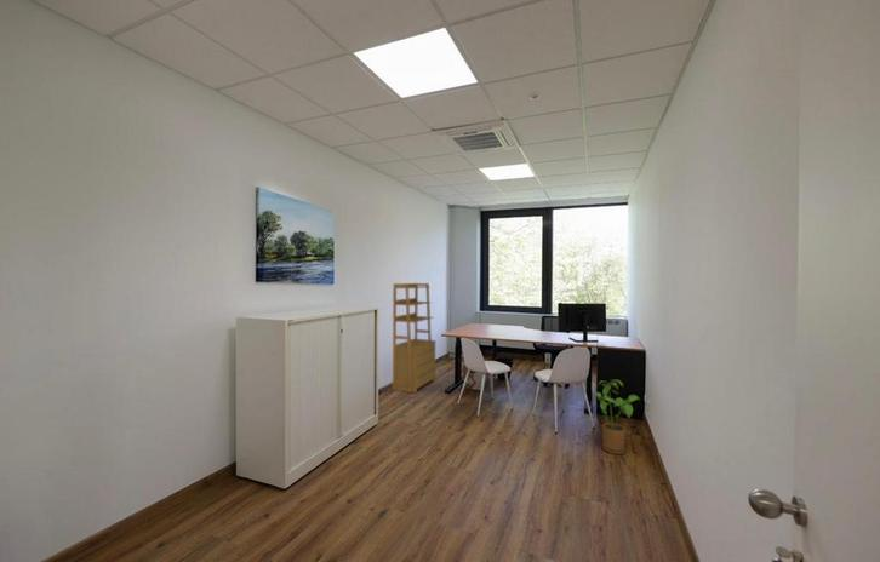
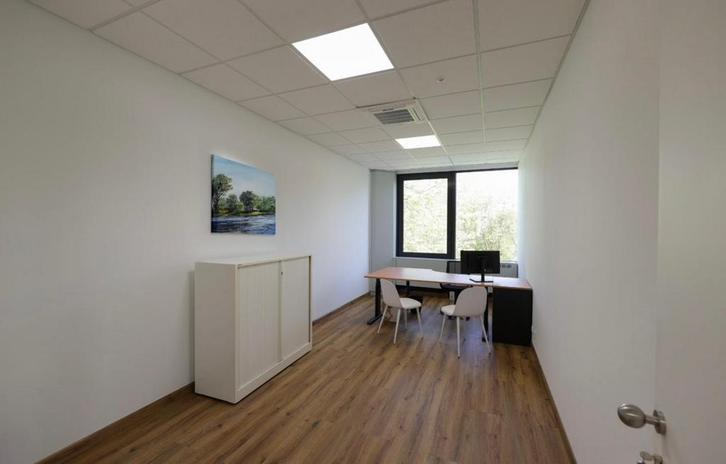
- house plant (616, 415)
- shelving unit (415, 334)
